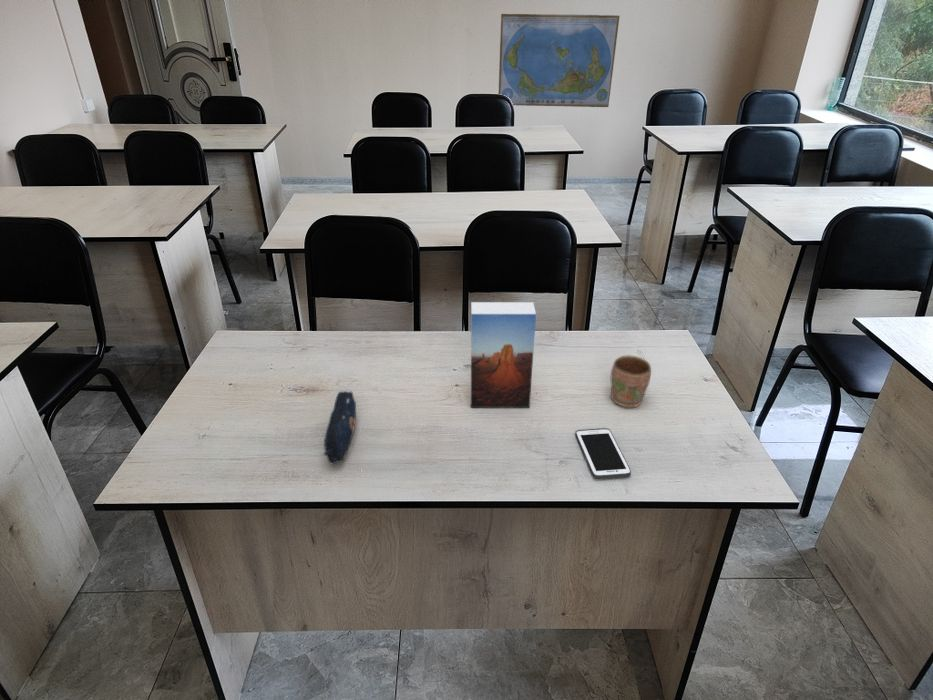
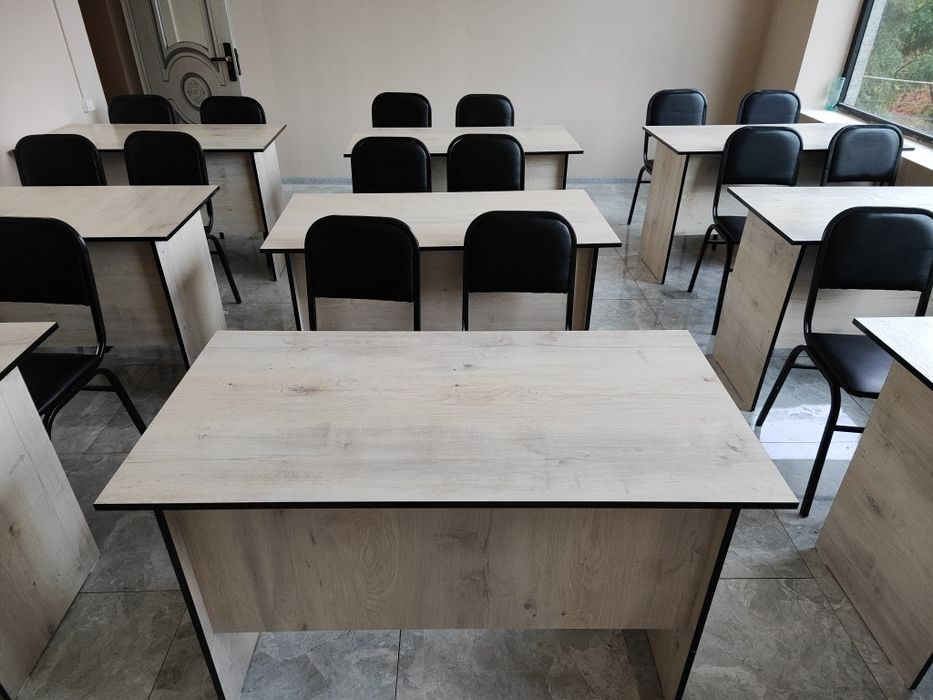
- world map (557, 62)
- pencil case (341, 425)
- mug (631, 381)
- book (501, 356)
- cell phone (601, 452)
